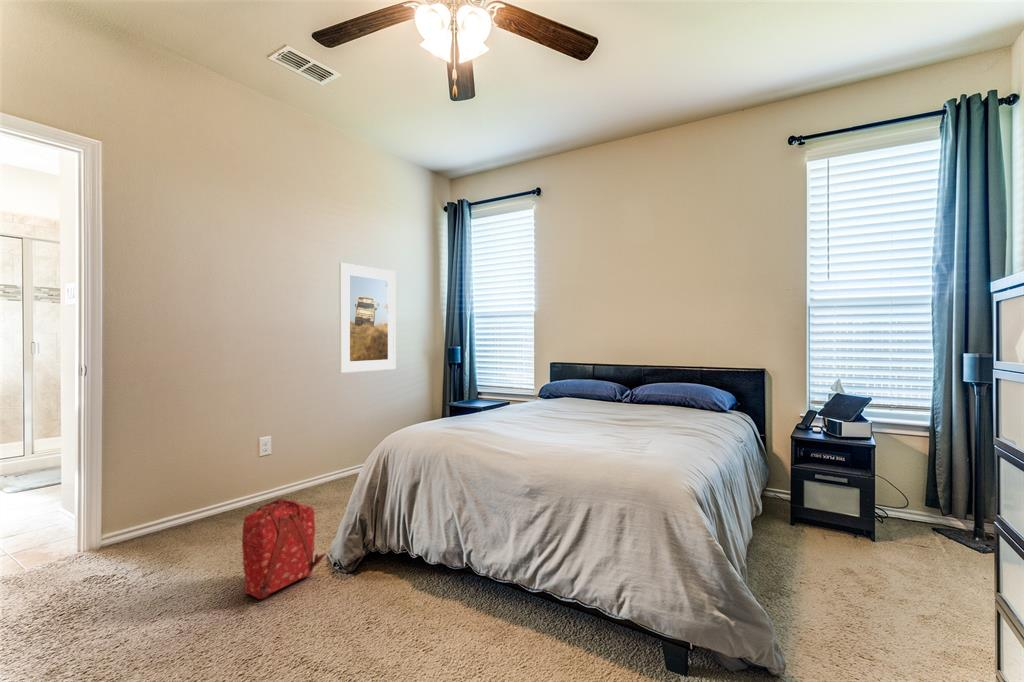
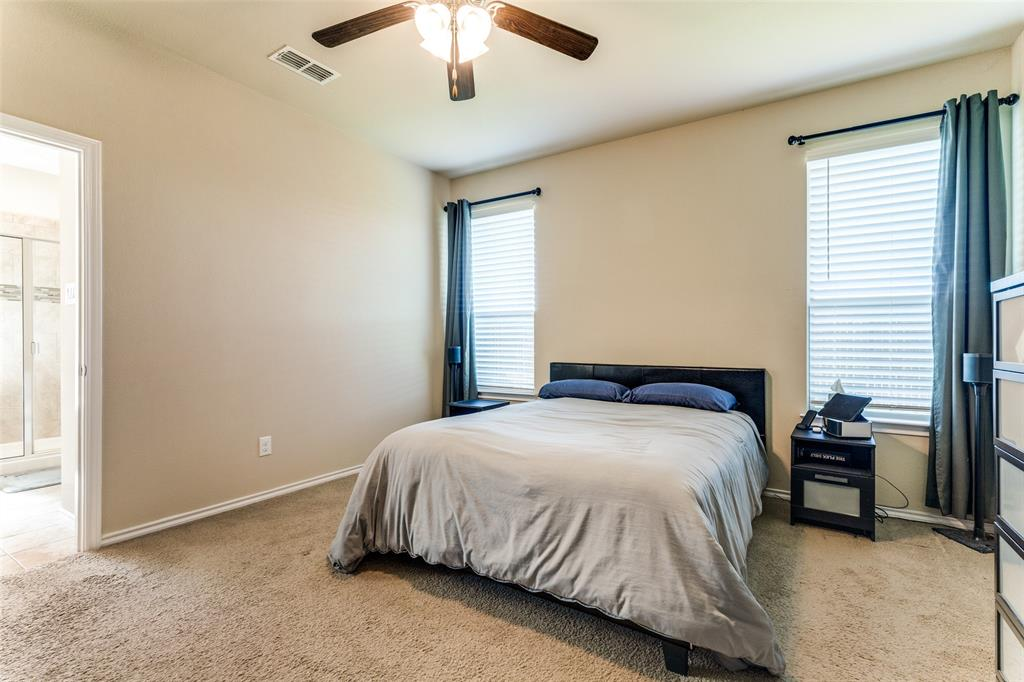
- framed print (369, 319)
- backpack (284, 542)
